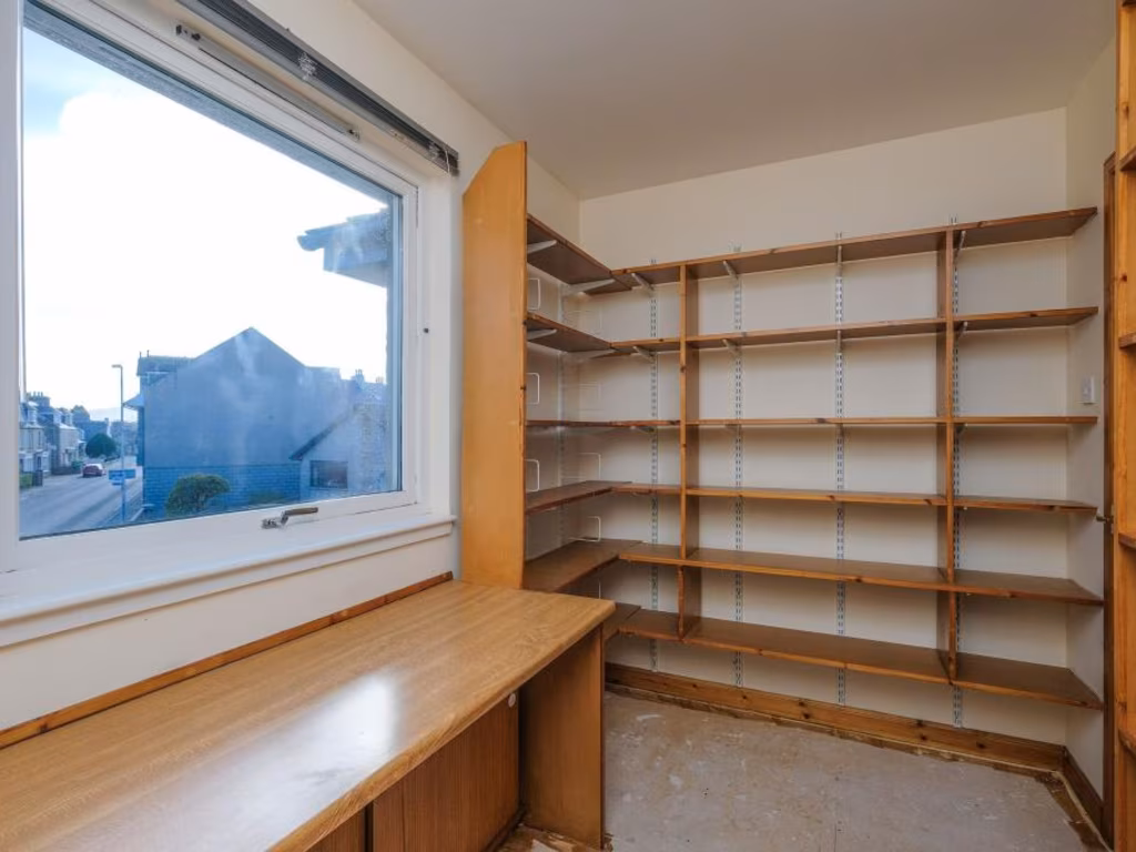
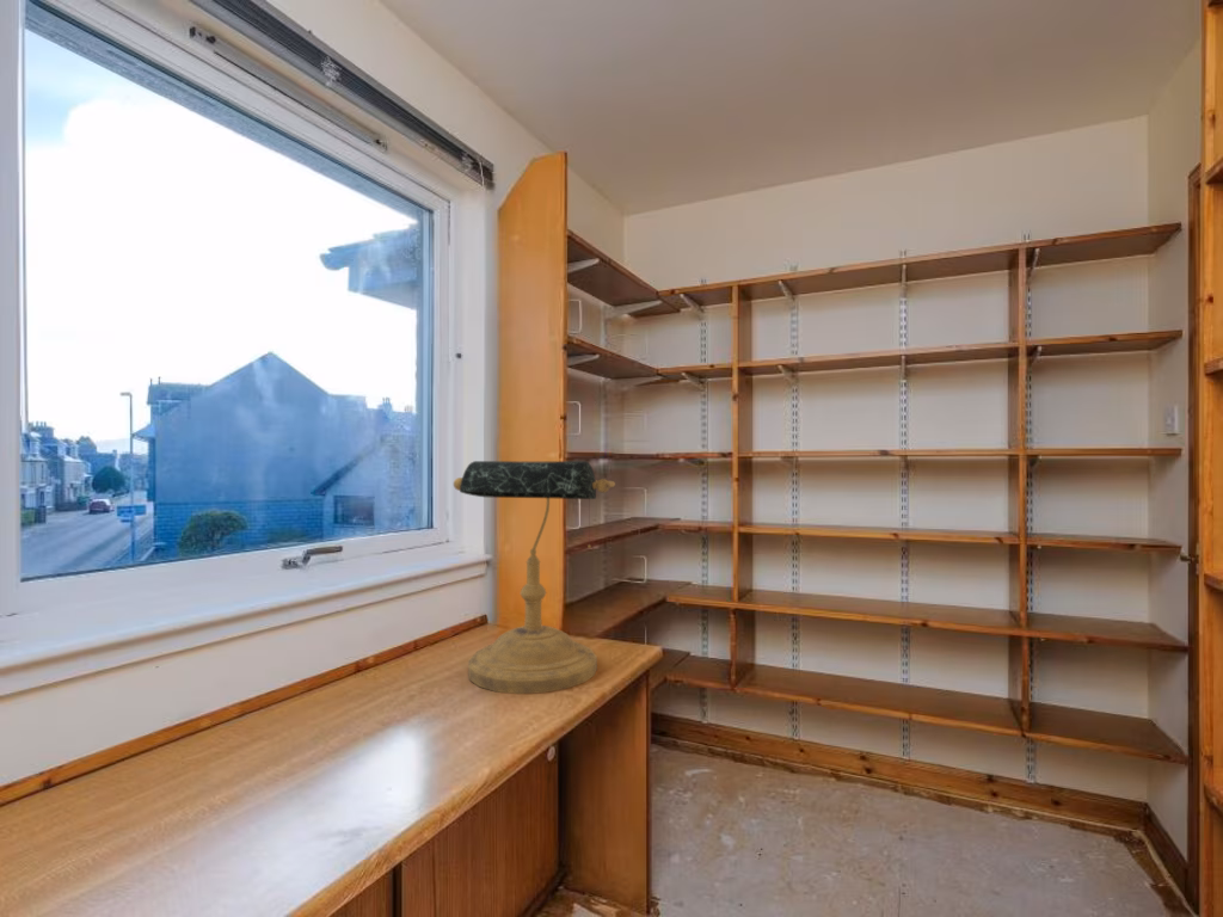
+ desk lamp (533, 565)
